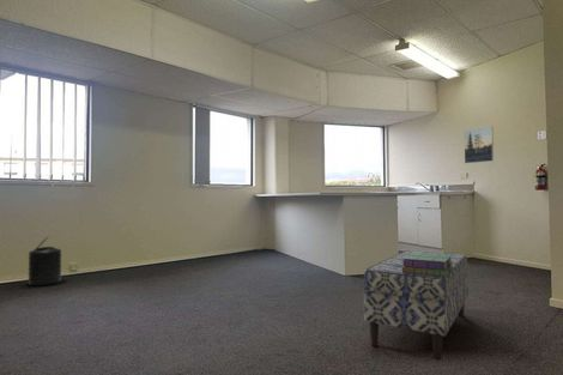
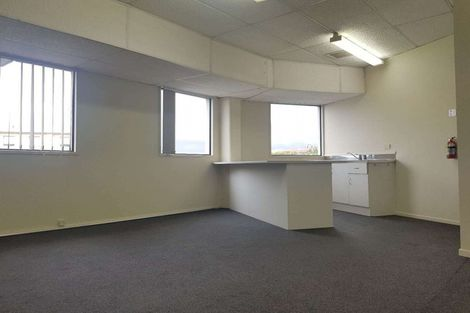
- trash can (44, 259)
- stack of books (428, 262)
- bench (420, 295)
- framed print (478, 145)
